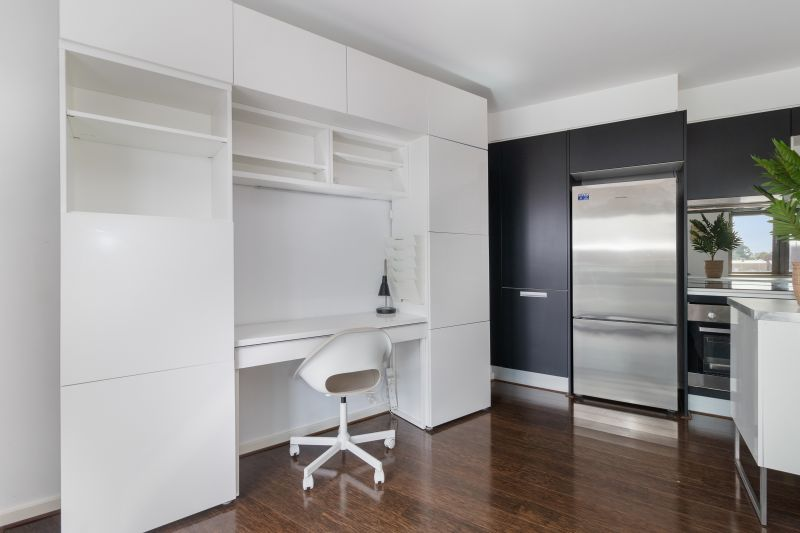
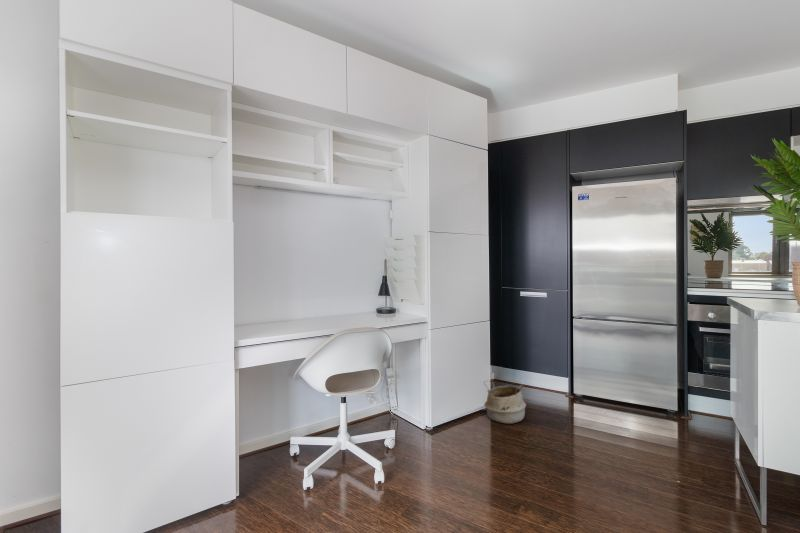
+ woven basket (503, 398)
